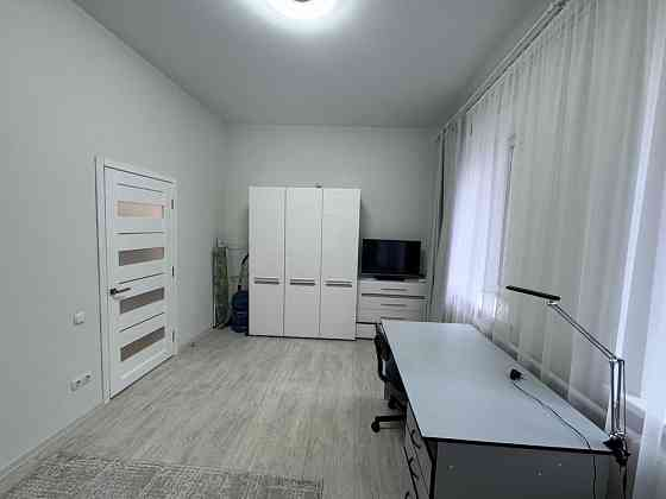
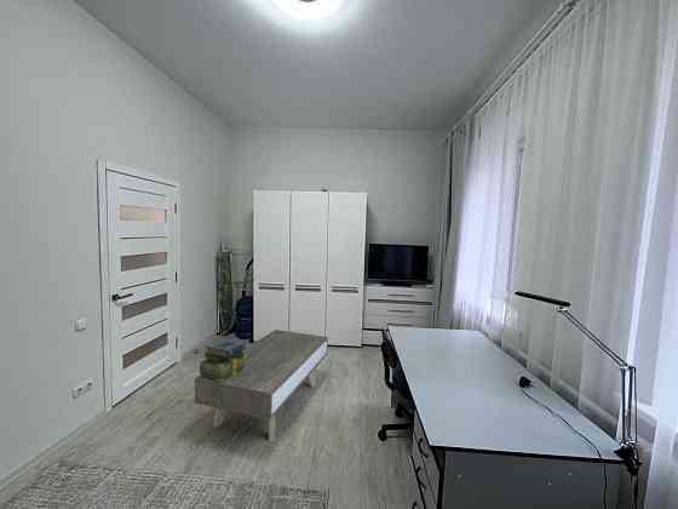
+ coffee table (271, 378)
+ stack of books (224, 356)
